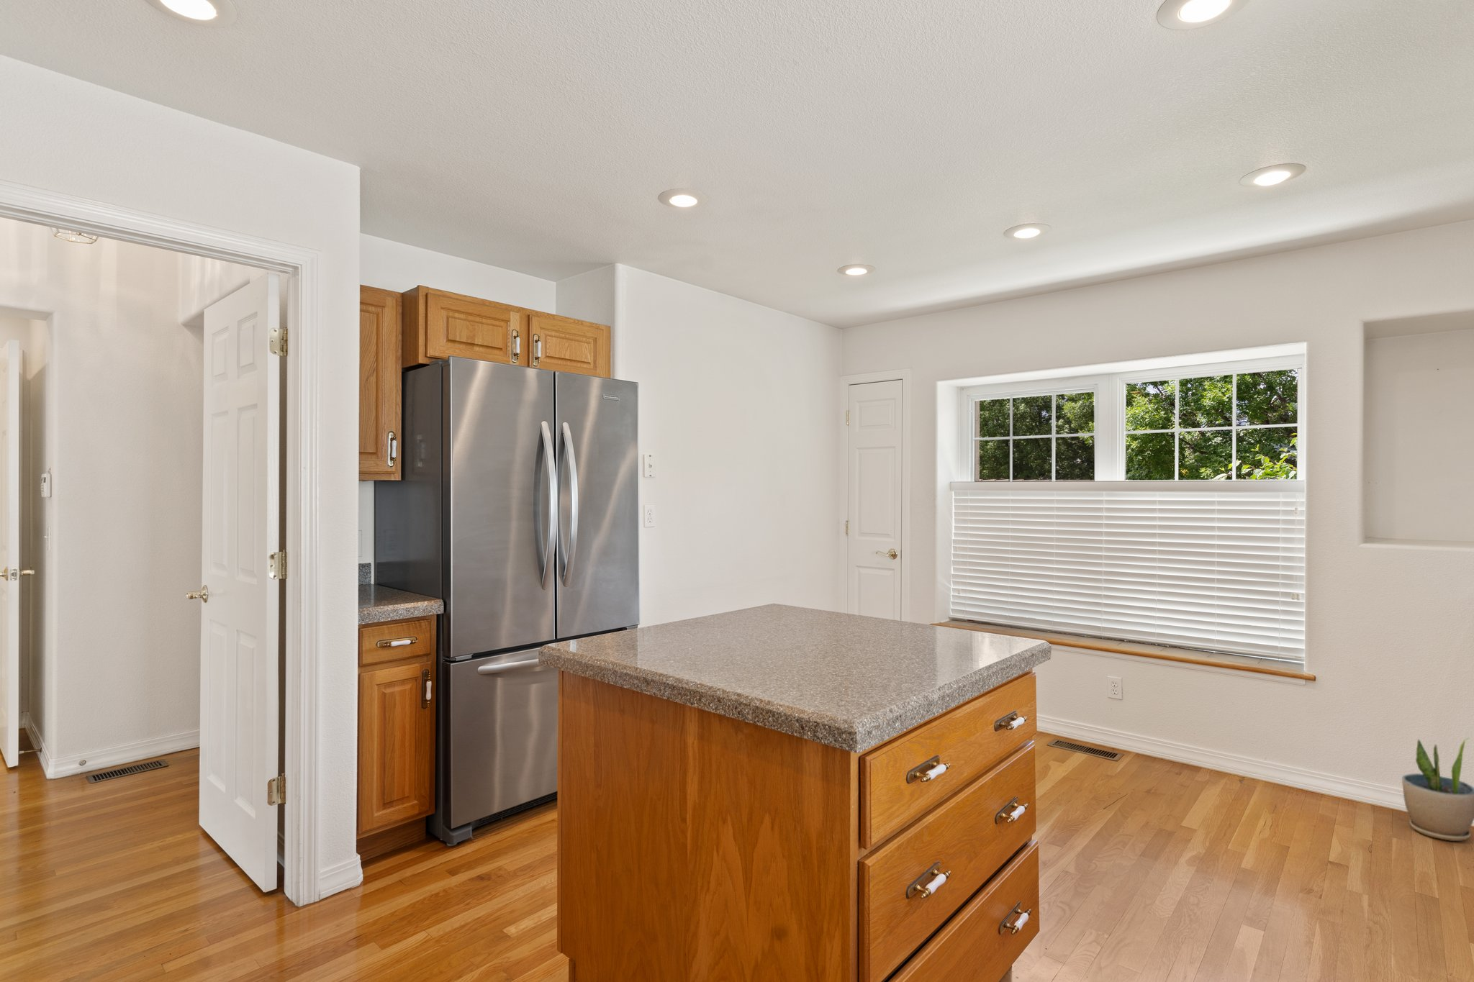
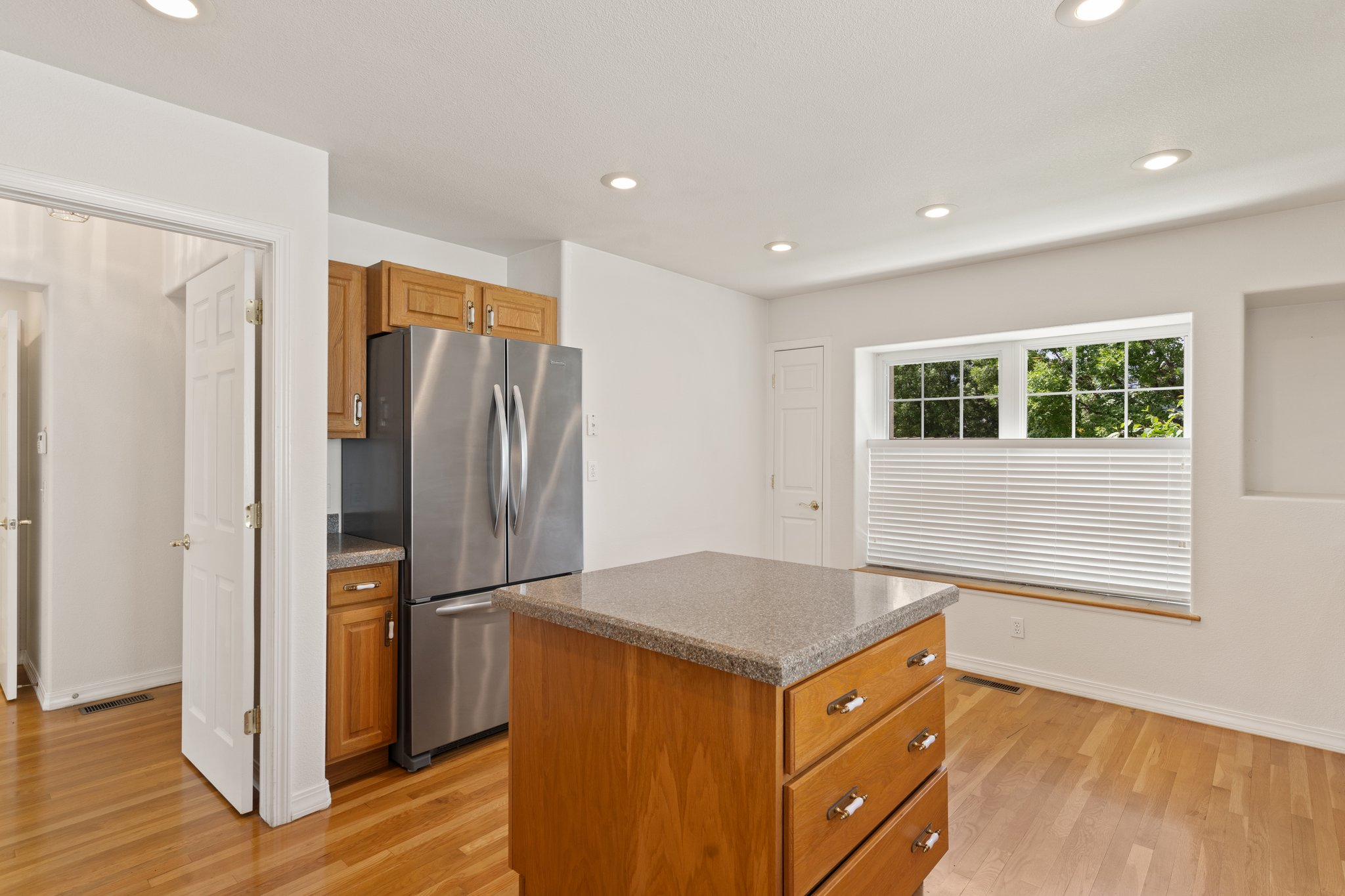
- potted plant (1438, 780)
